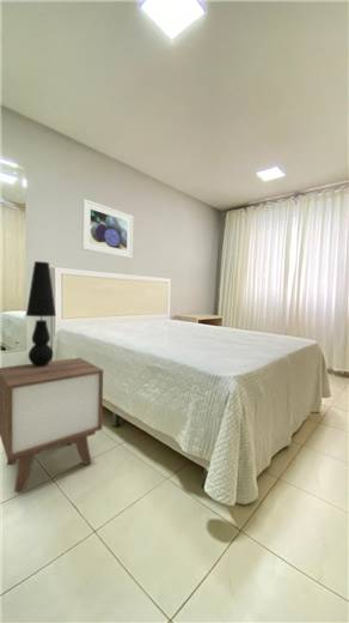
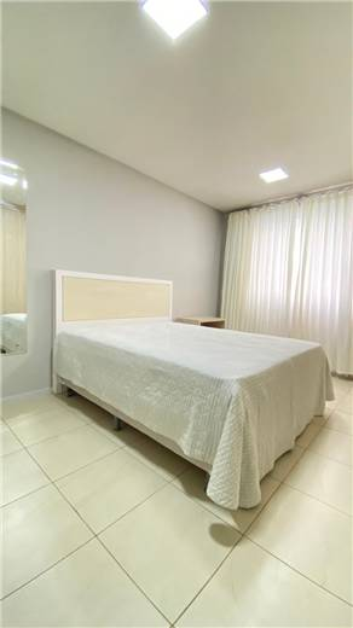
- table lamp (41, 314)
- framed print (109, 231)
- nightstand (49, 416)
